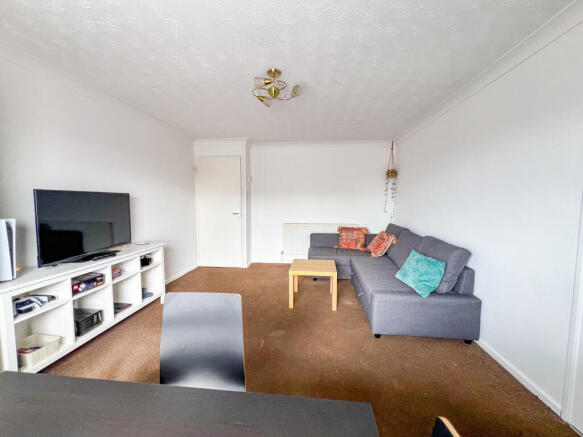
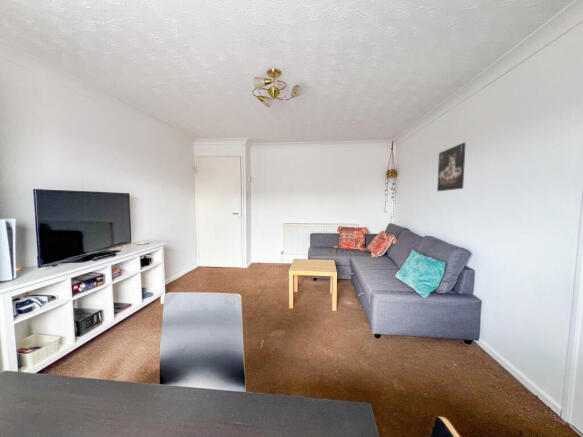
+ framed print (450, 169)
